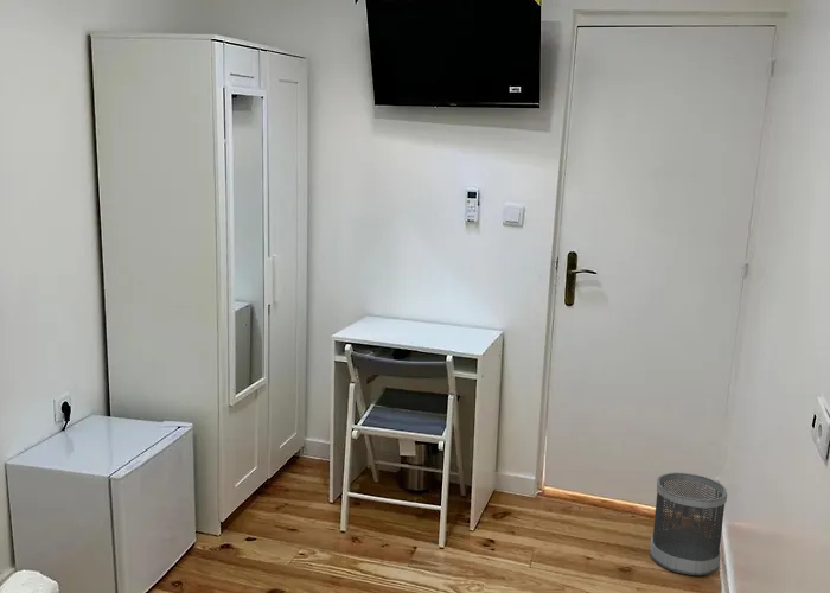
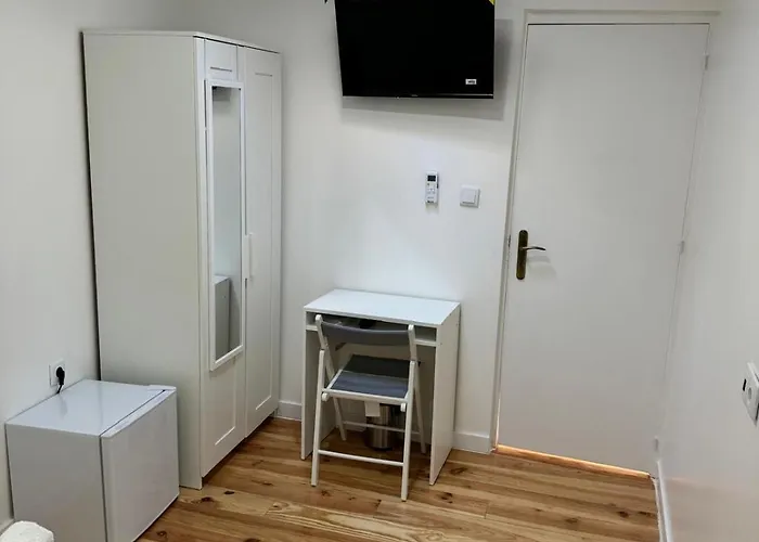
- wastebasket (687, 522)
